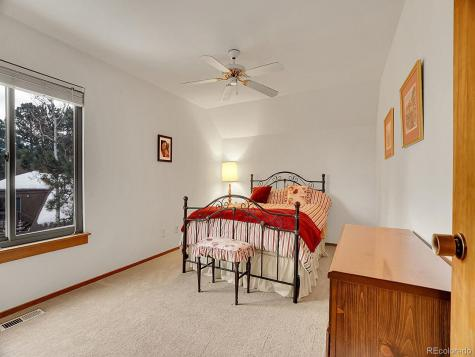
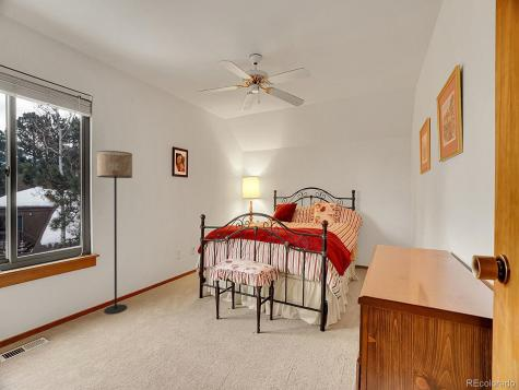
+ floor lamp (115, 231)
